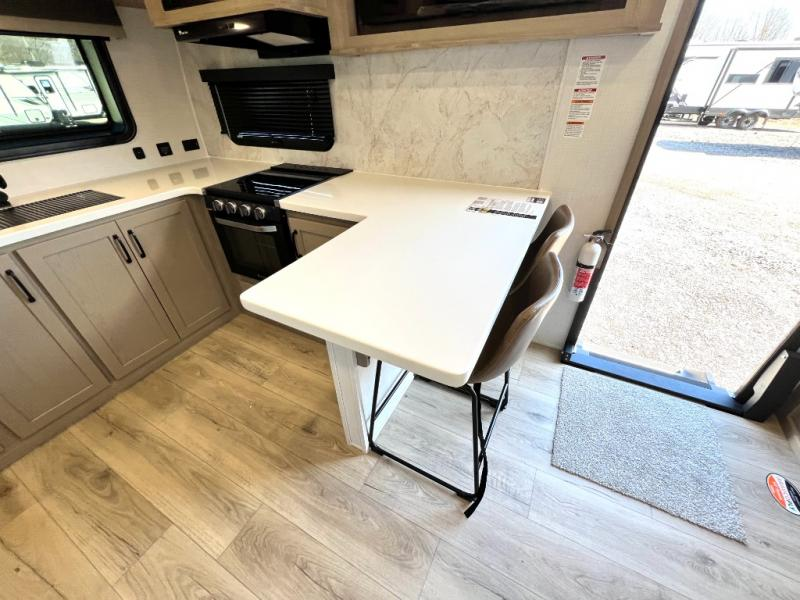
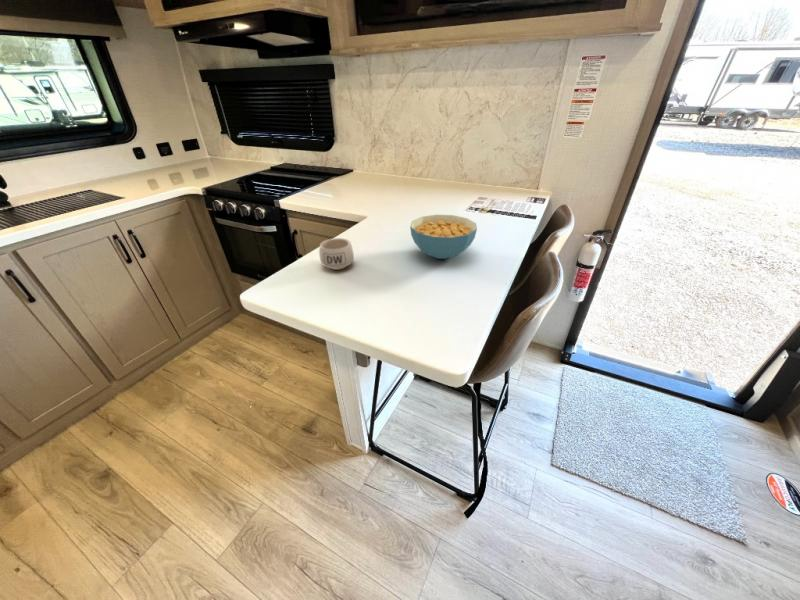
+ cereal bowl (442, 240)
+ mug (336, 253)
